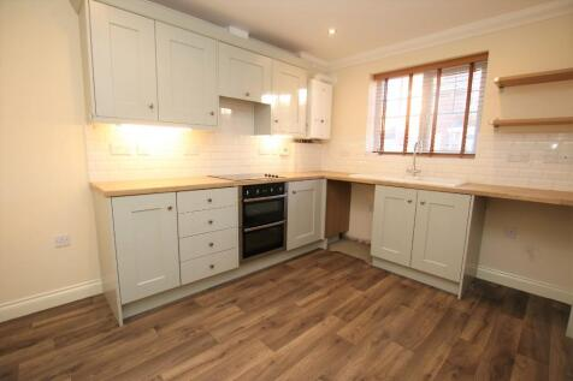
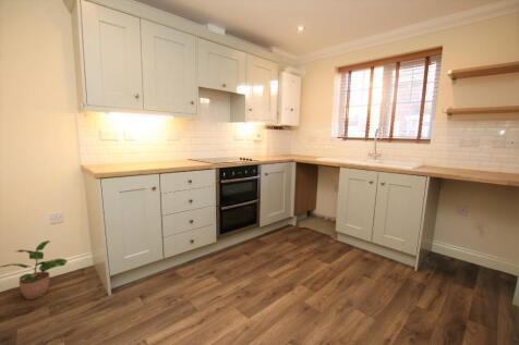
+ potted plant (35, 269)
